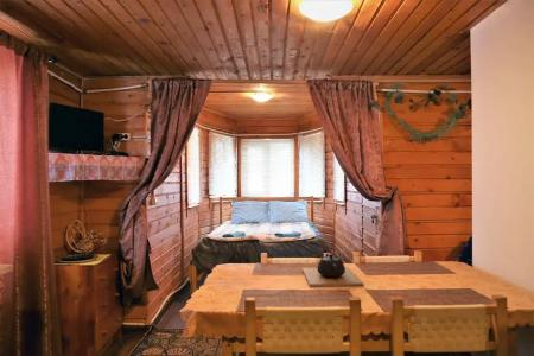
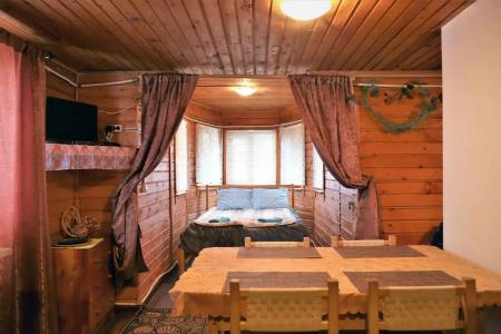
- teapot (330, 265)
